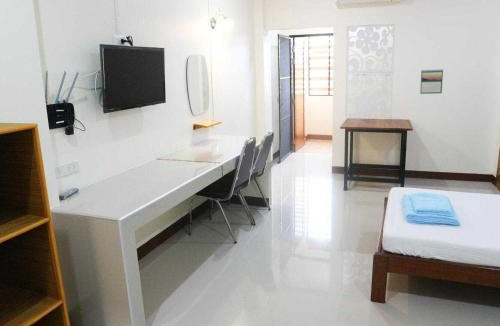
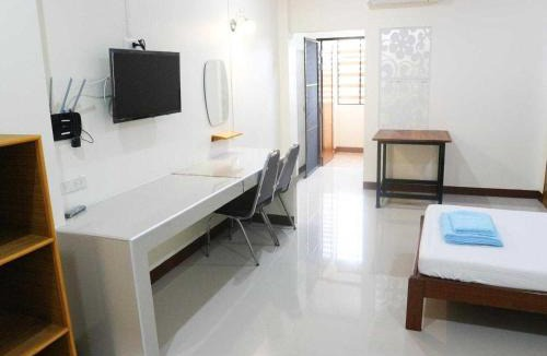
- calendar (431, 81)
